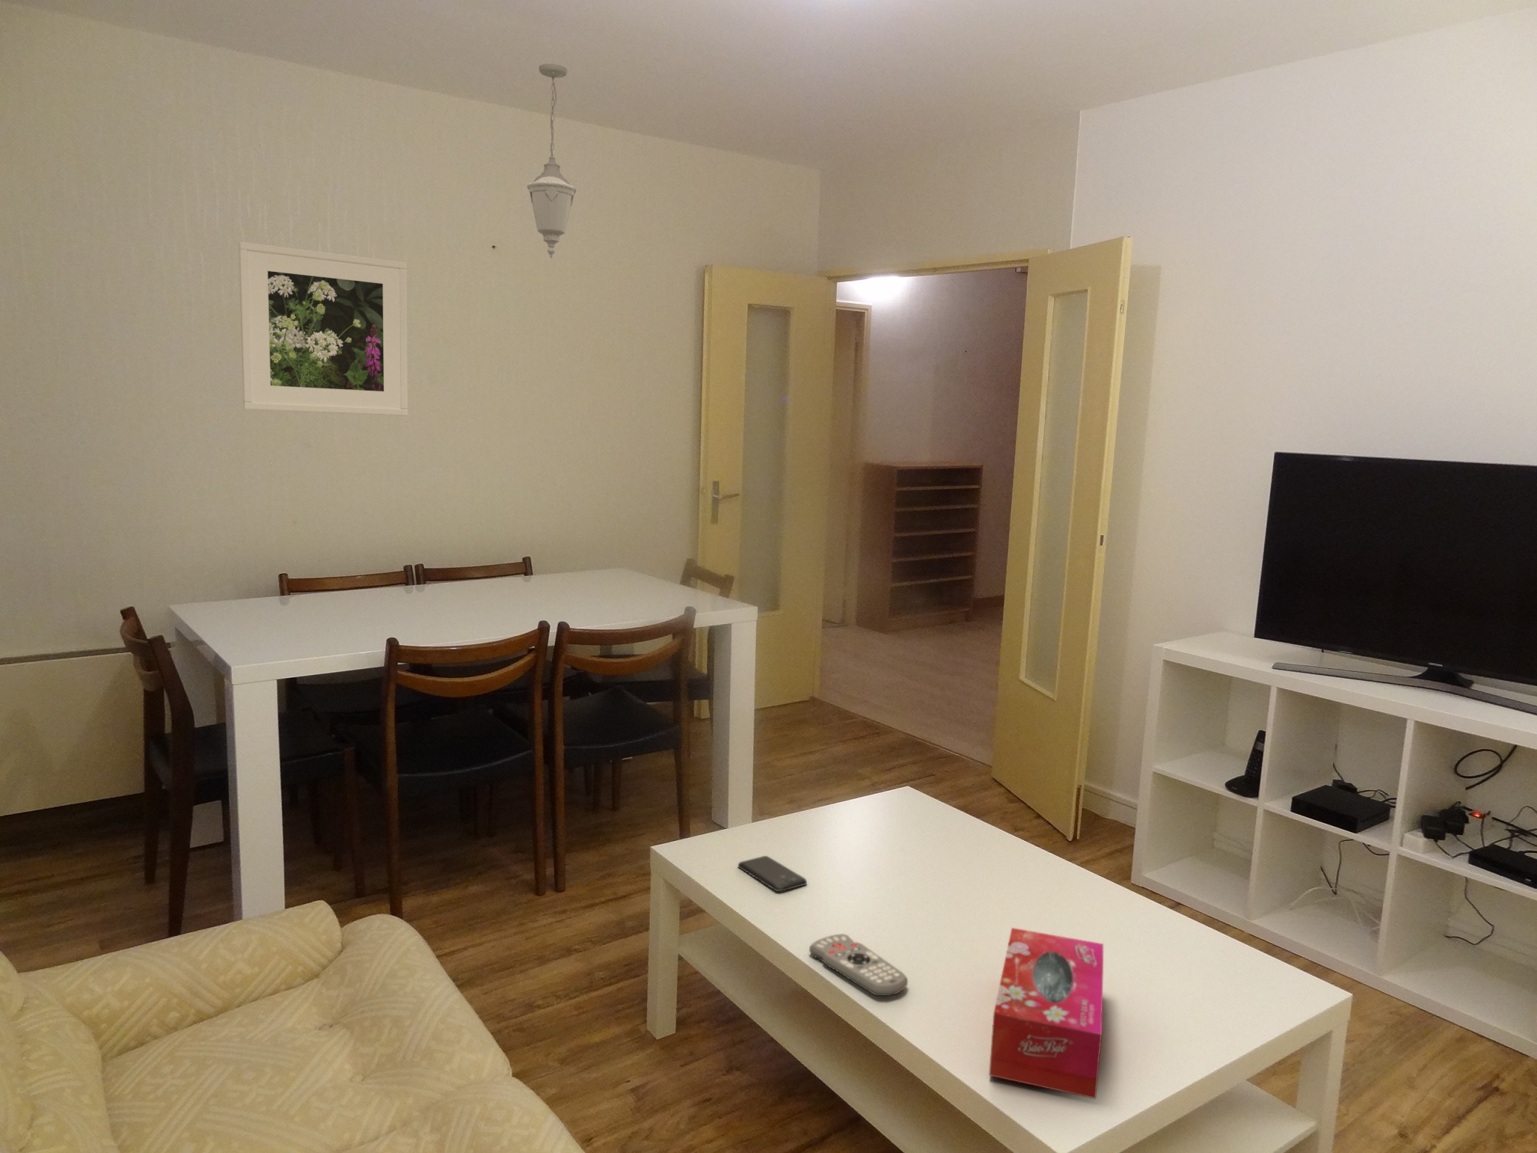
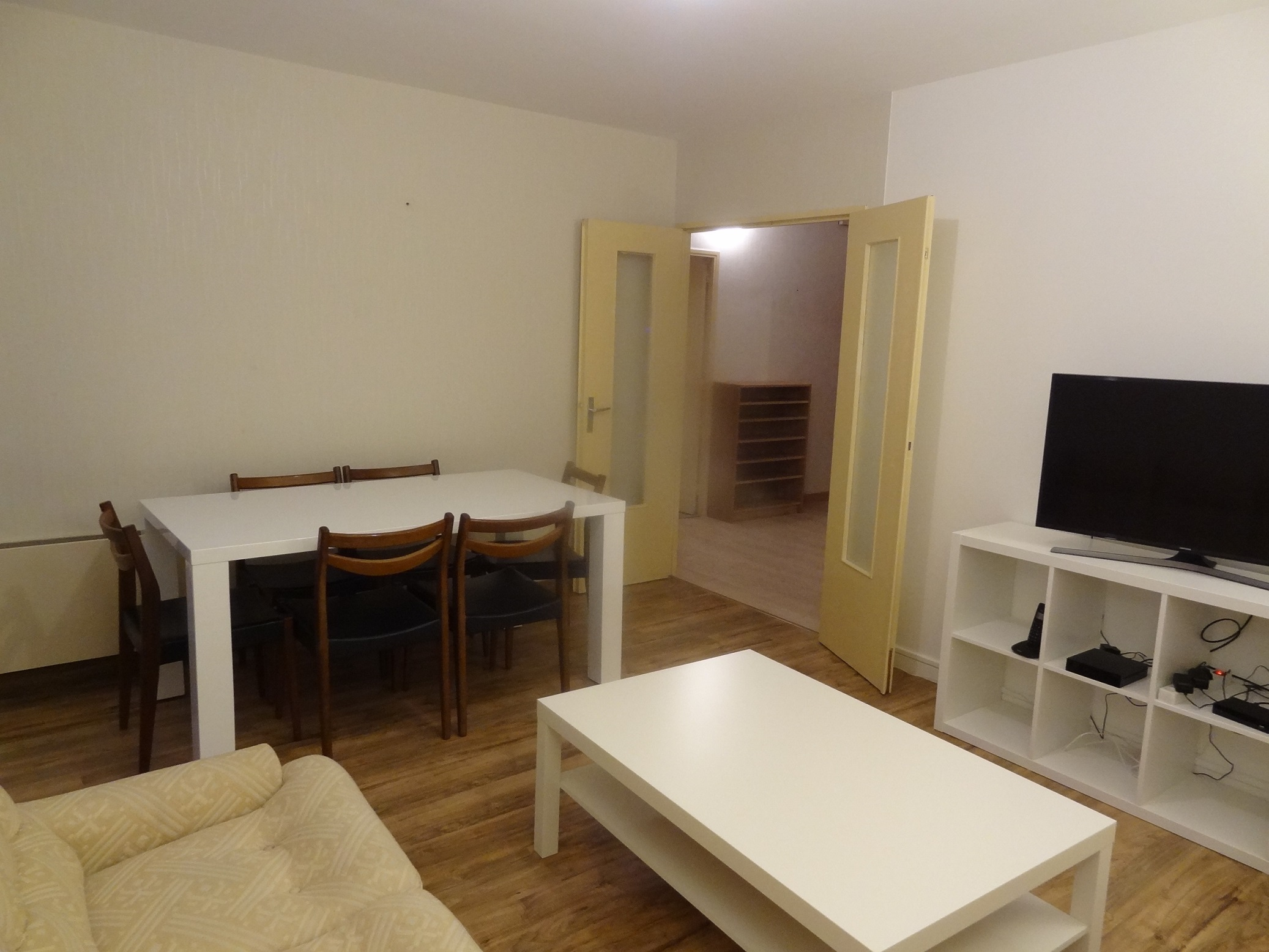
- pendant light (551, 164)
- remote control (859, 965)
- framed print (327, 333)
- smartphone (772, 872)
- tissue box (1049, 1005)
